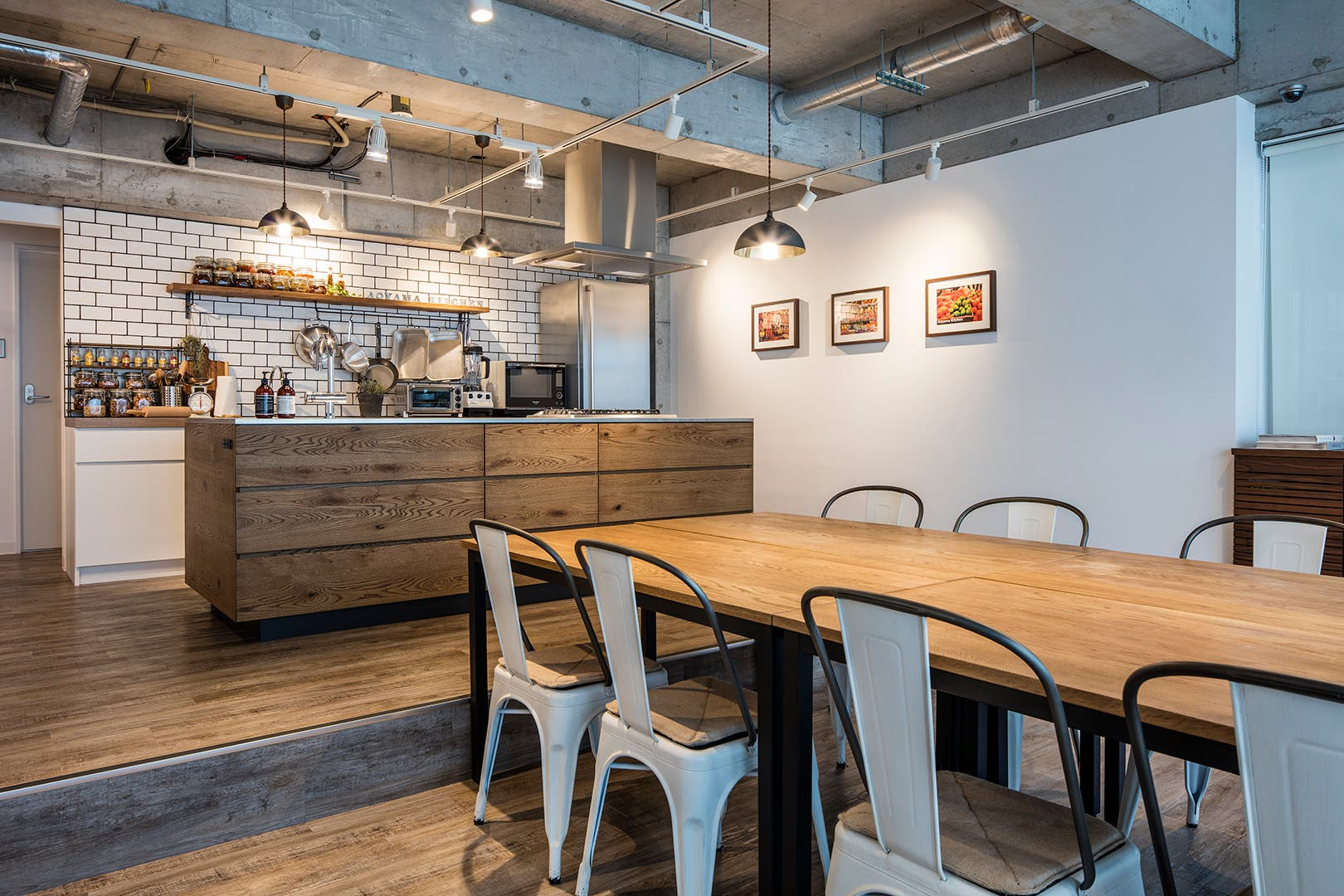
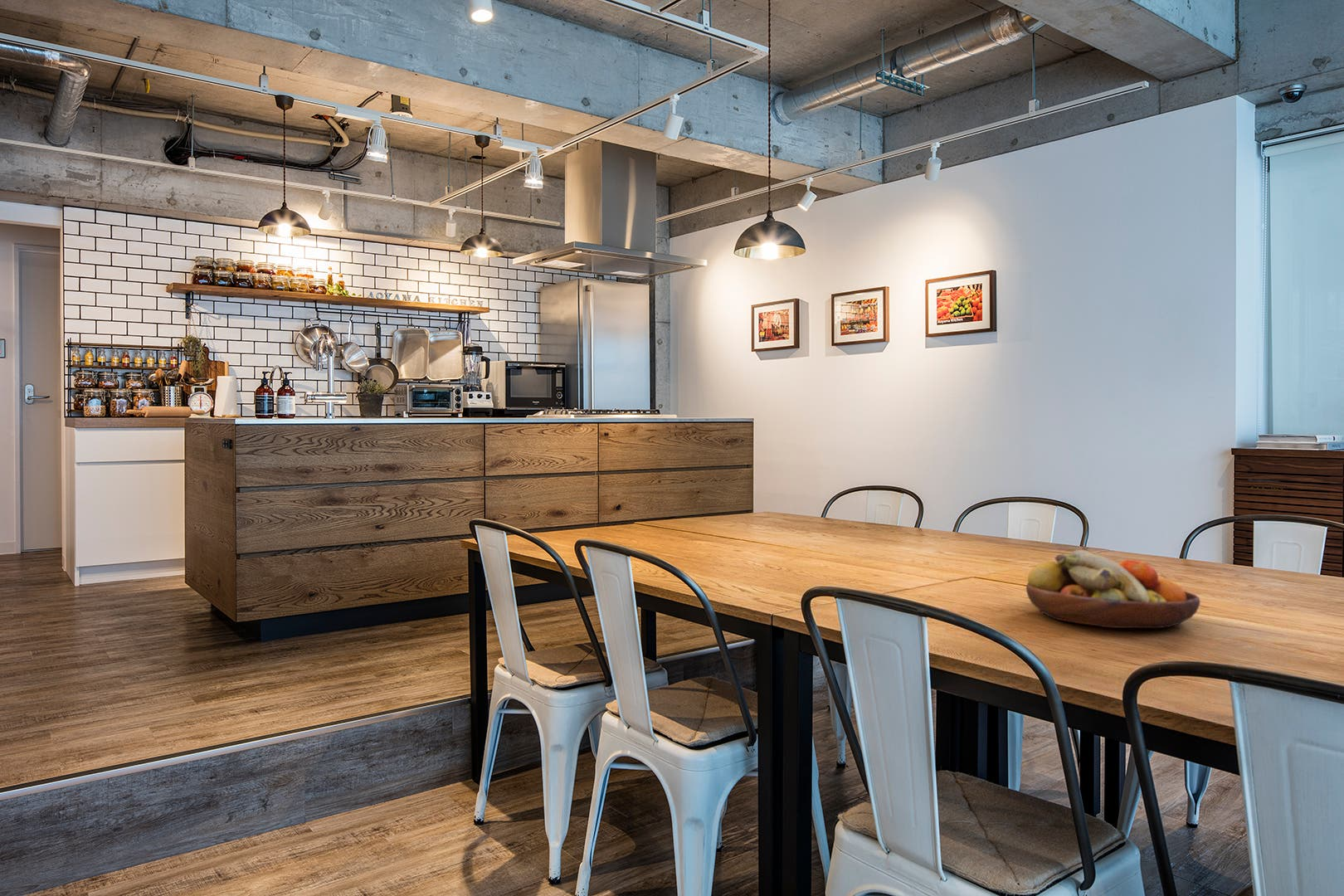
+ fruit bowl (1110, 583)
